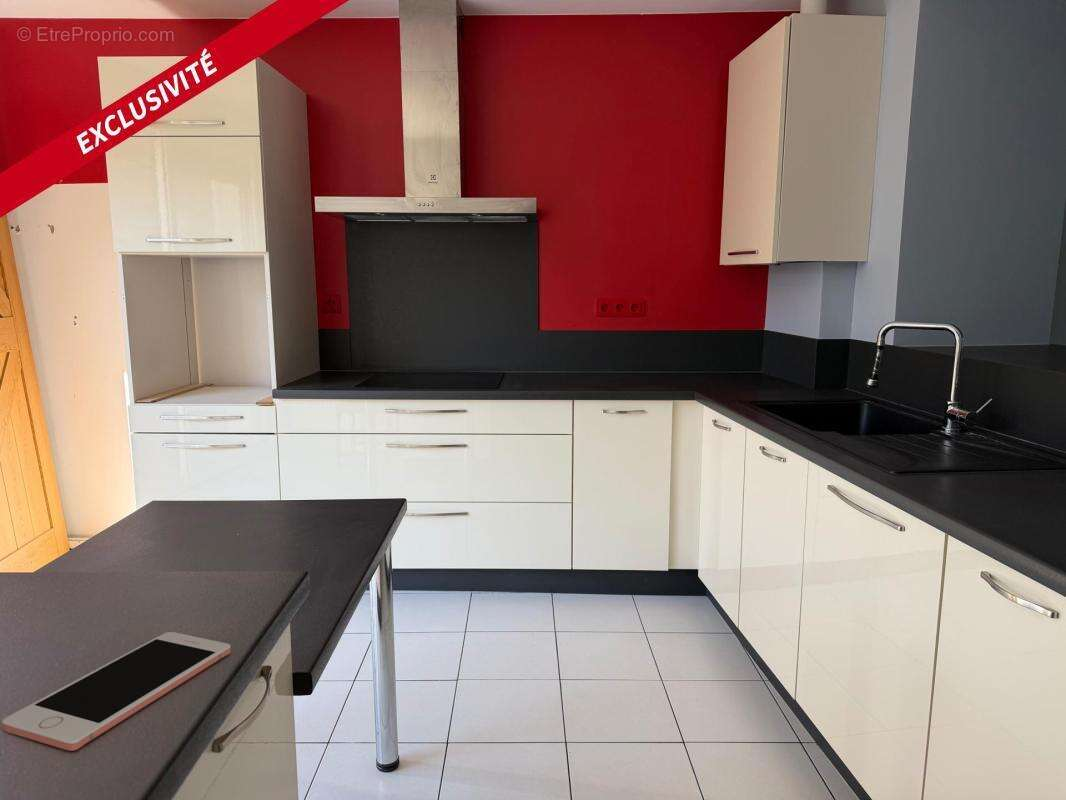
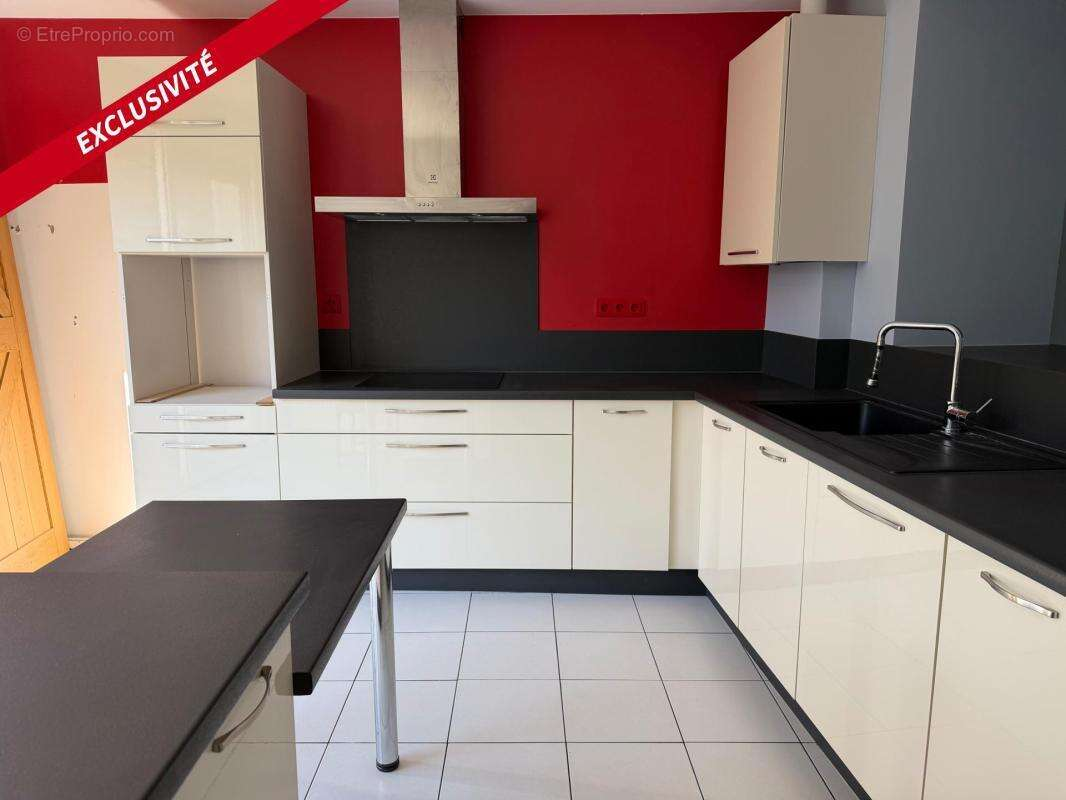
- cell phone (127, 683)
